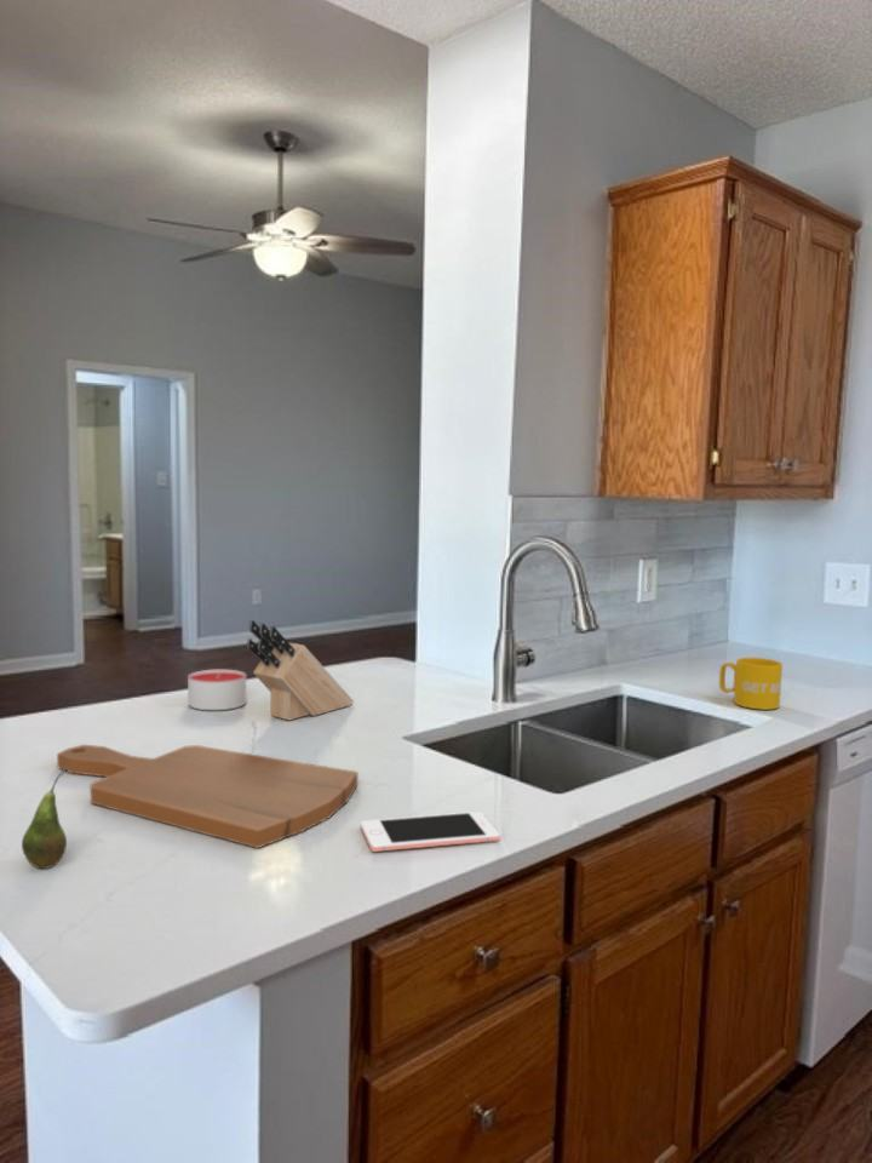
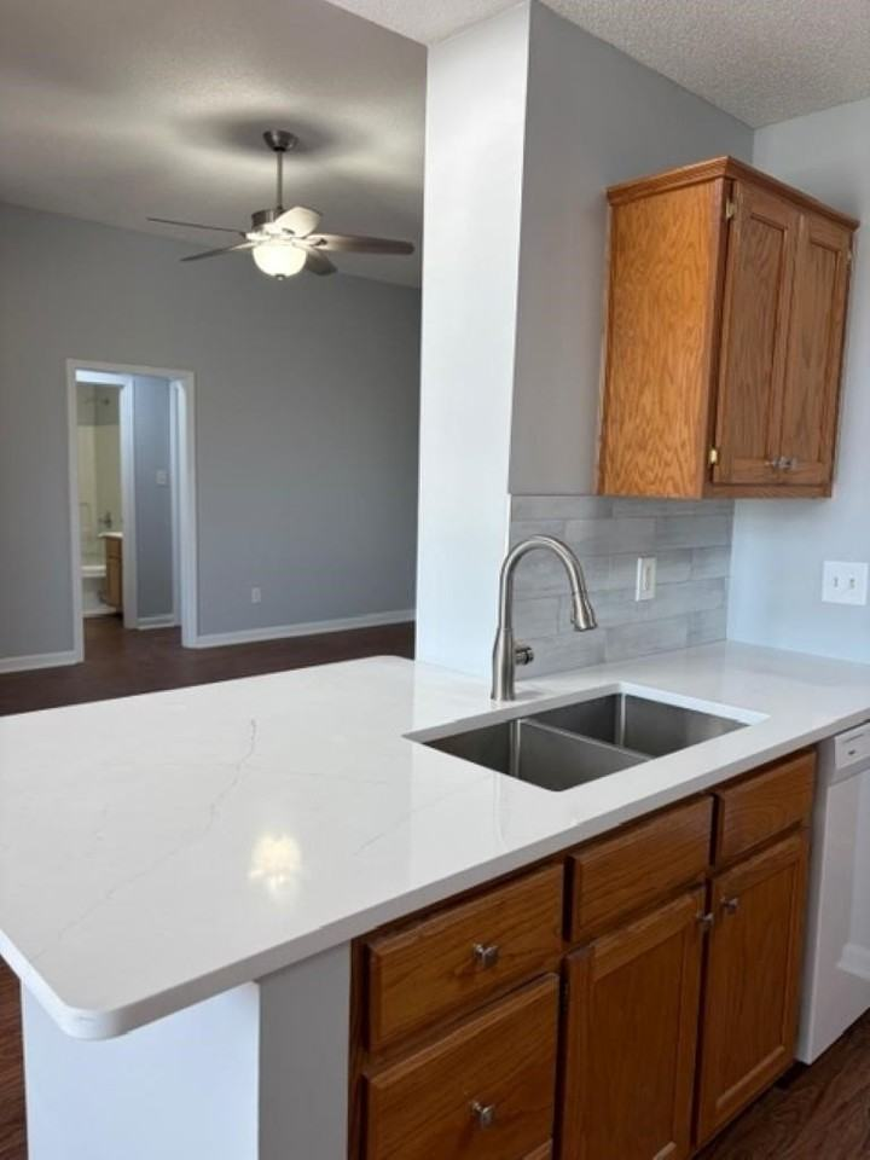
- mug (748, 681)
- fruit (44, 818)
- cell phone (429, 830)
- cutting board (210, 785)
- knife block (298, 664)
- candle (217, 688)
